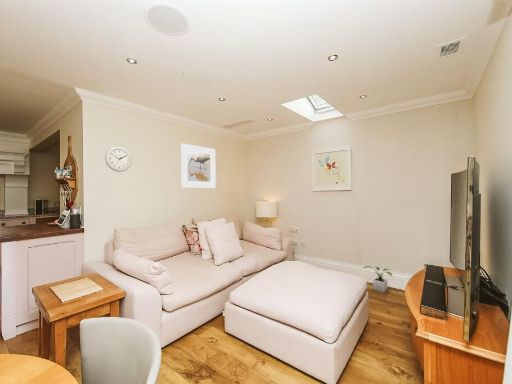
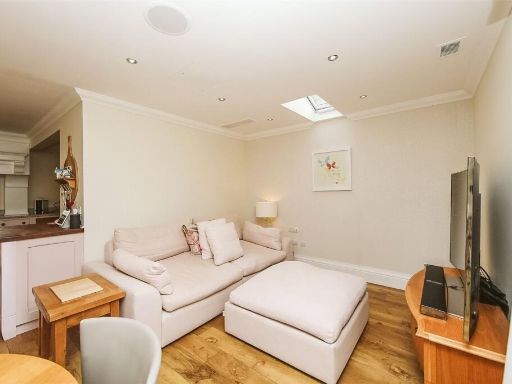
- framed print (199, 167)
- potted plant (378, 278)
- wall clock (119, 159)
